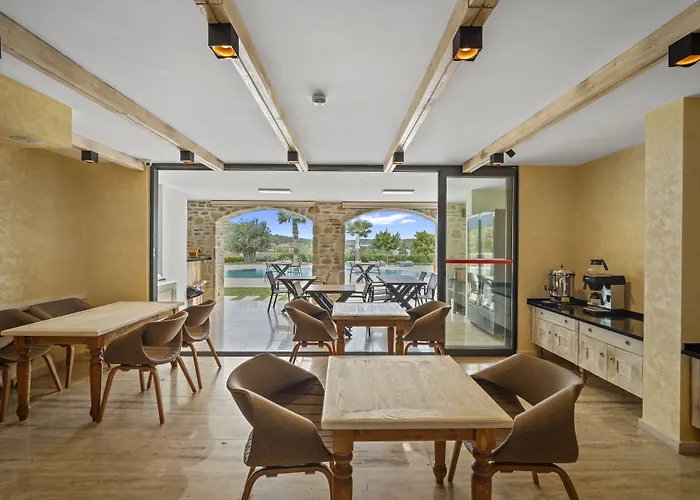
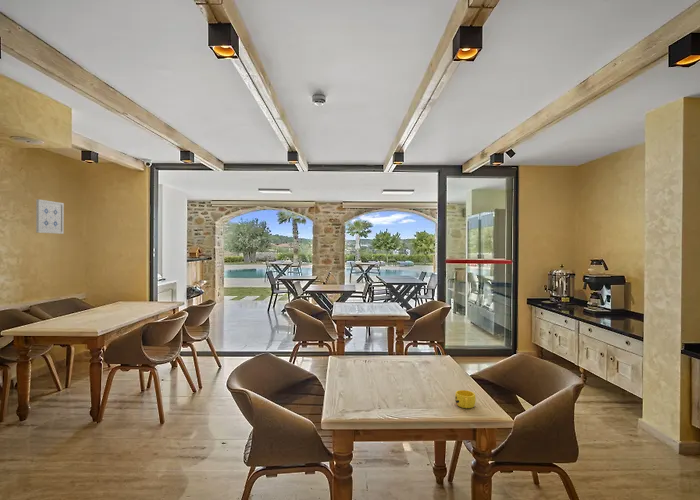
+ cup (465, 400)
+ wall art (50, 217)
